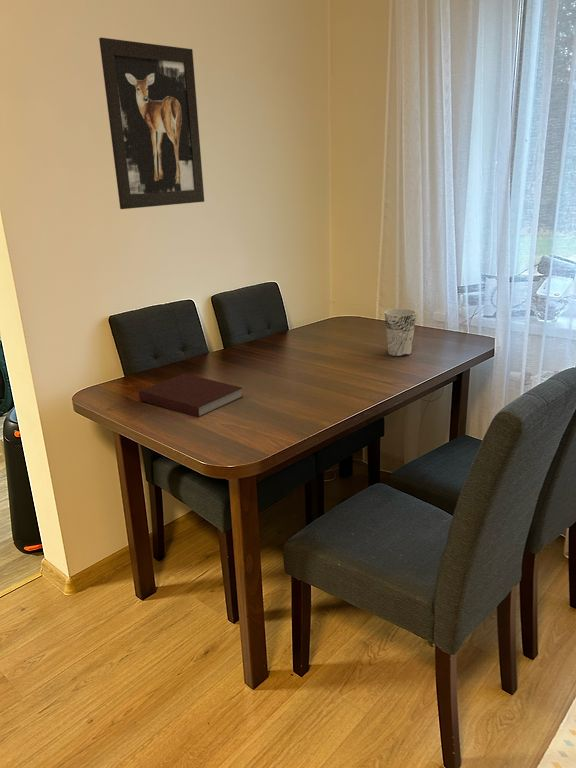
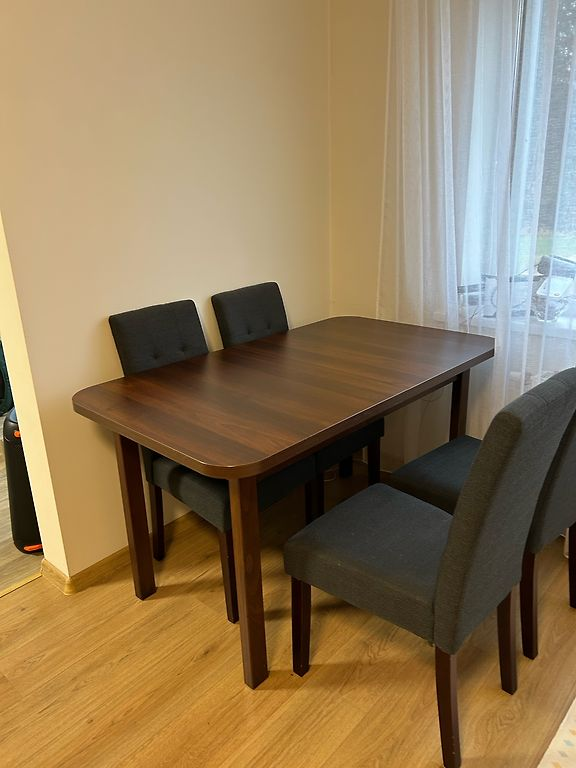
- notebook (190, 394)
- cup (400, 332)
- wall art (156, 127)
